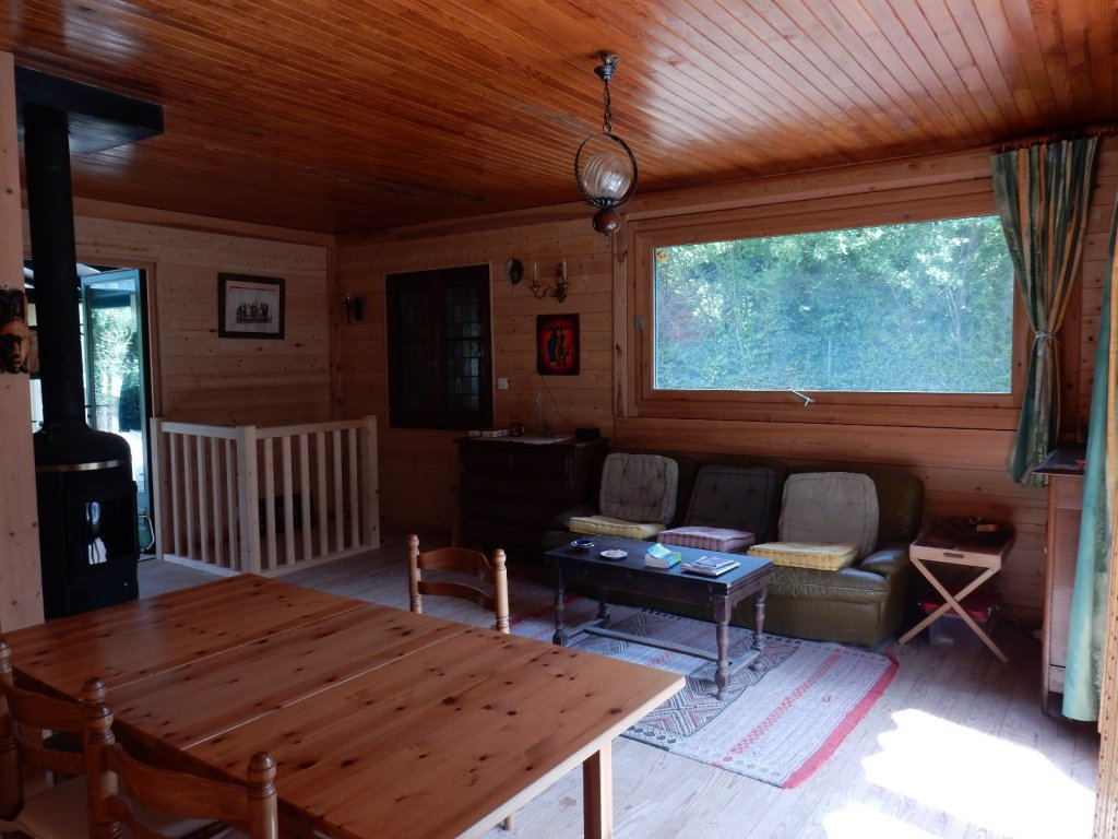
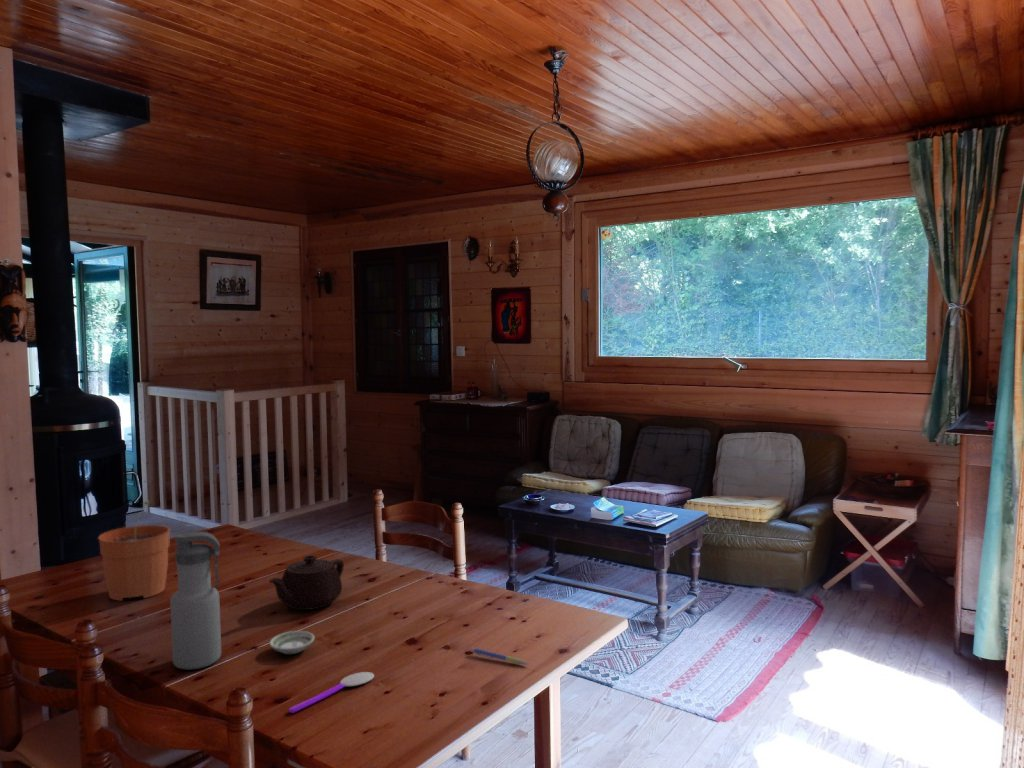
+ pen (499, 656)
+ water bottle (196, 597)
+ spoon (333, 689)
+ teapot (307, 580)
+ plant pot (135, 547)
+ saucer (292, 644)
